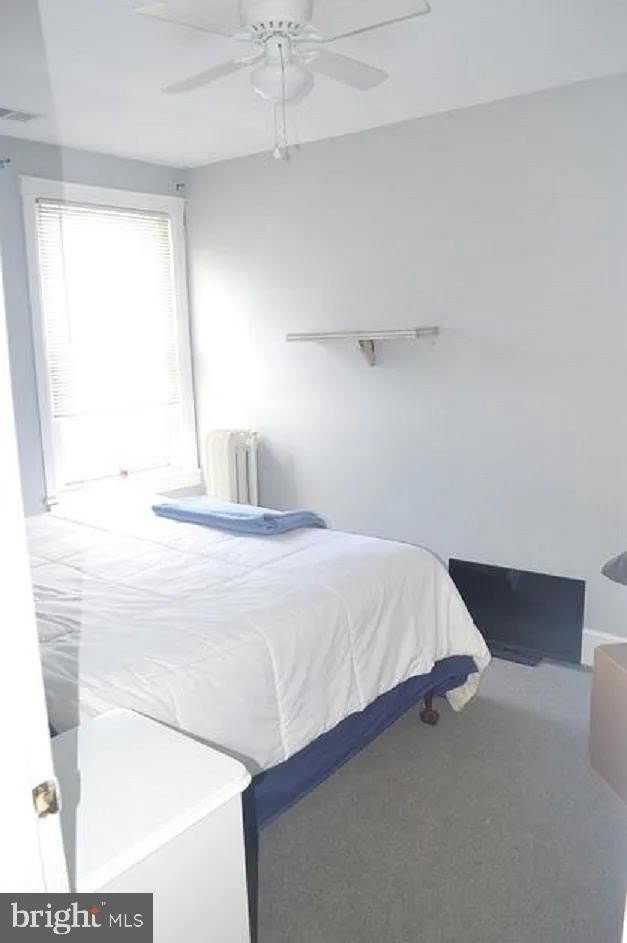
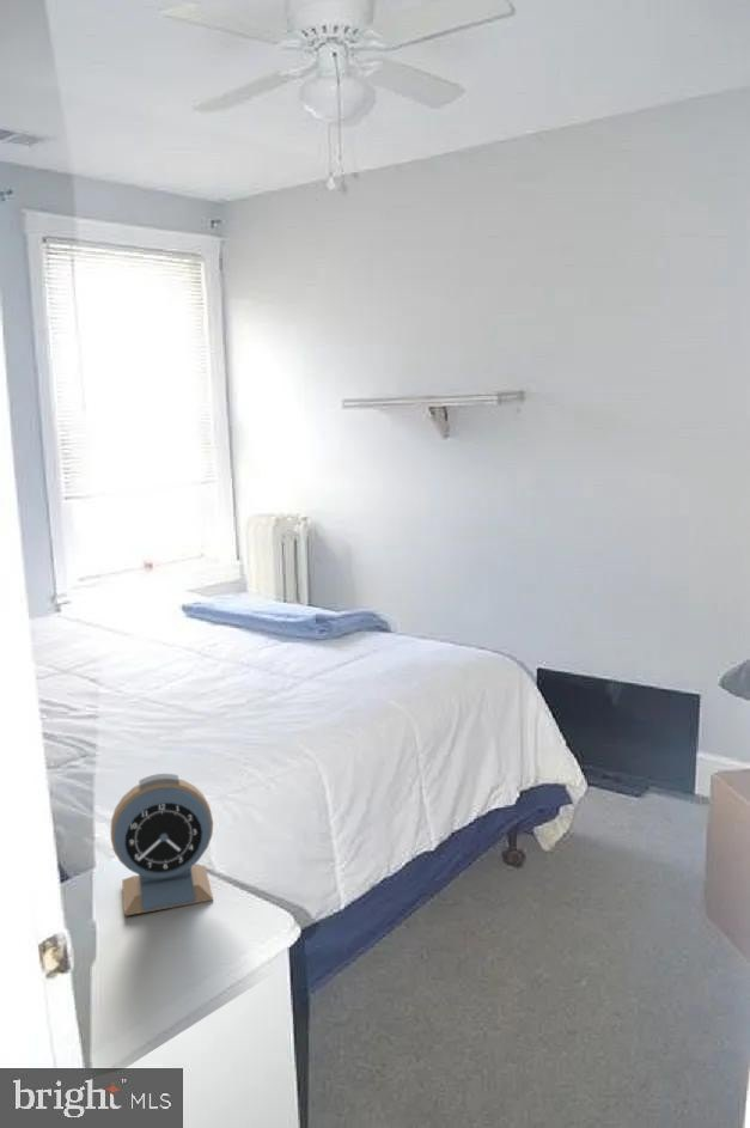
+ alarm clock (163, 834)
